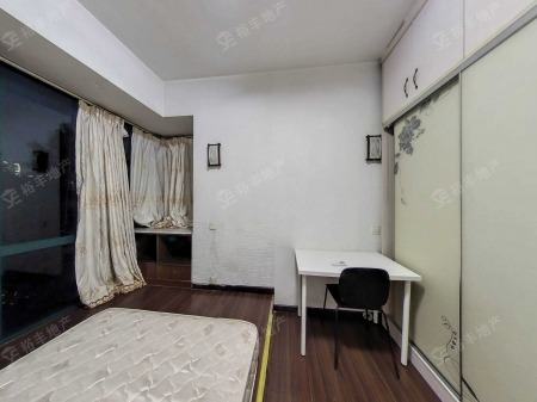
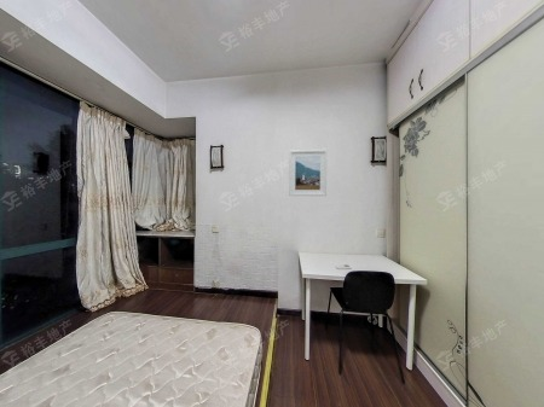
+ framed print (307, 173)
